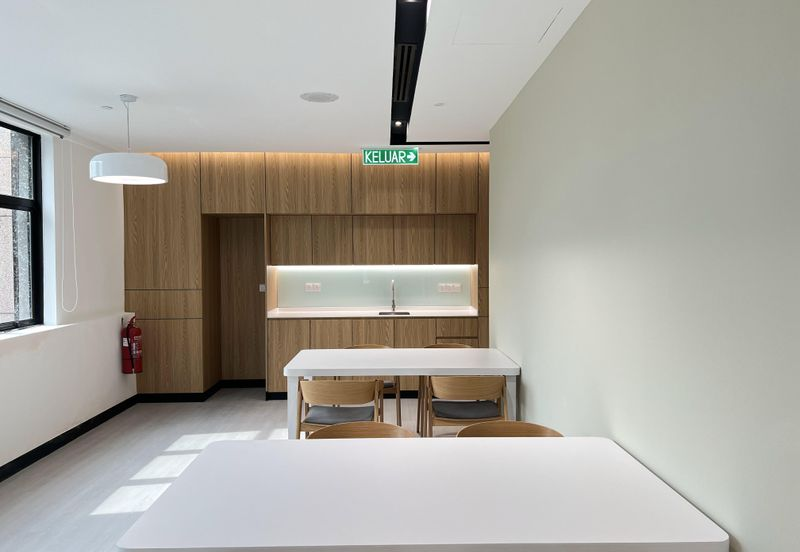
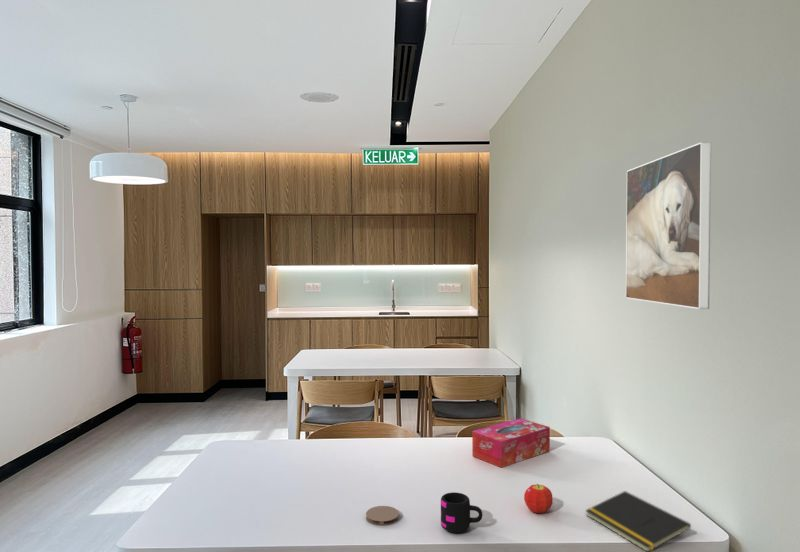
+ fruit (538, 497)
+ tissue box (511, 441)
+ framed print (662, 230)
+ coaster (382, 515)
+ notepad (635, 518)
+ mug (461, 513)
